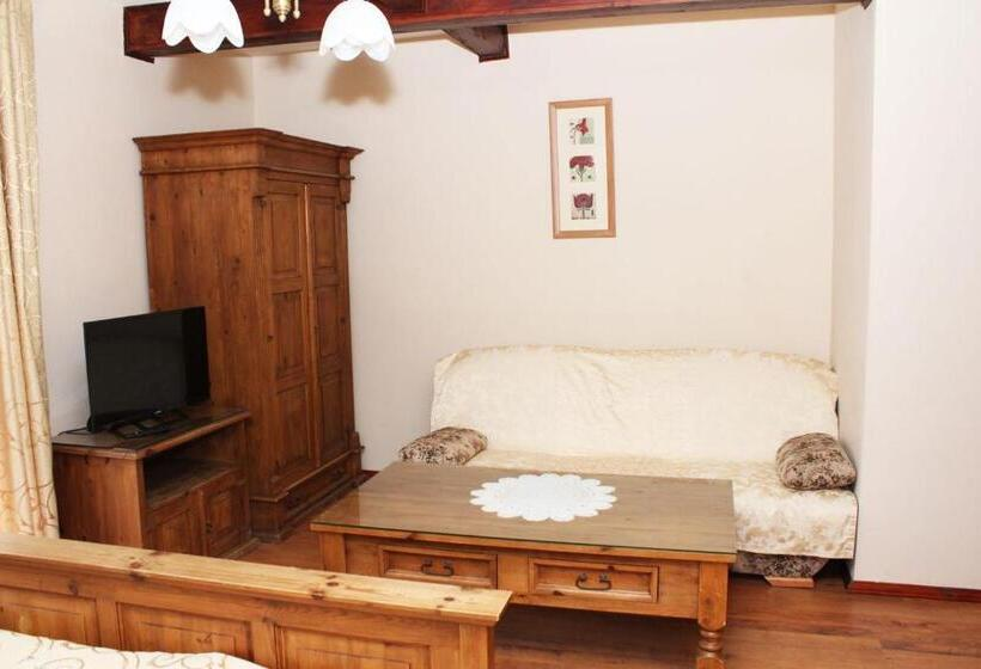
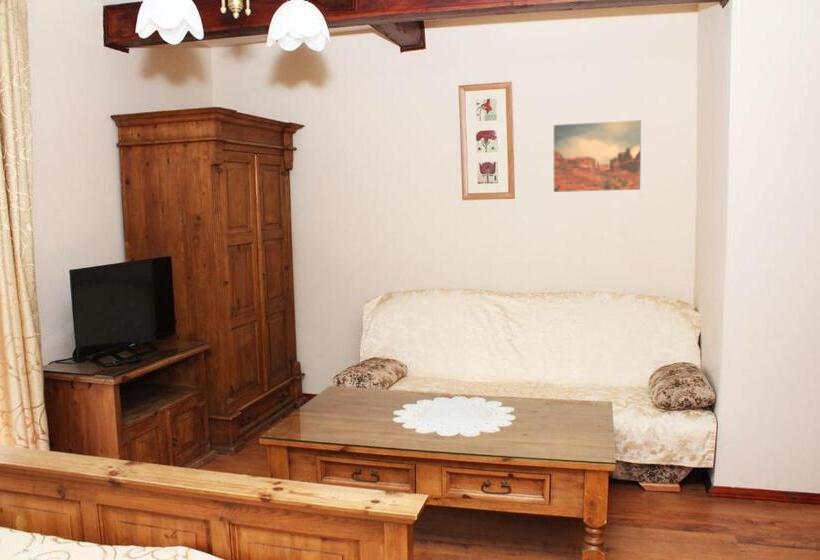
+ wall art (596, 156)
